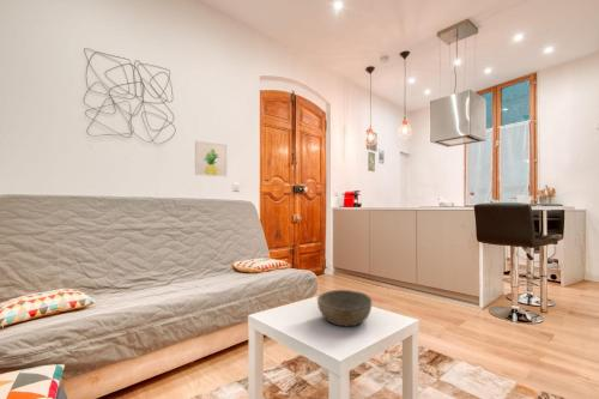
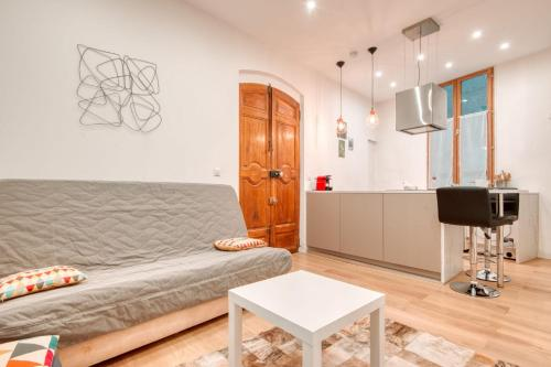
- bowl (344, 308)
- wall art (211, 159)
